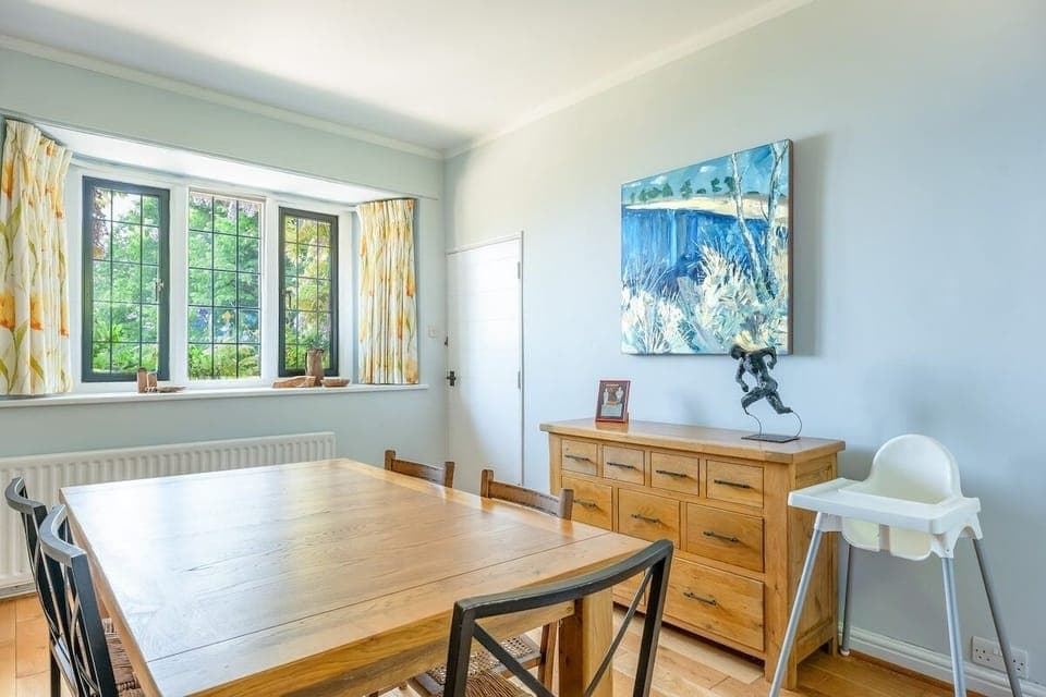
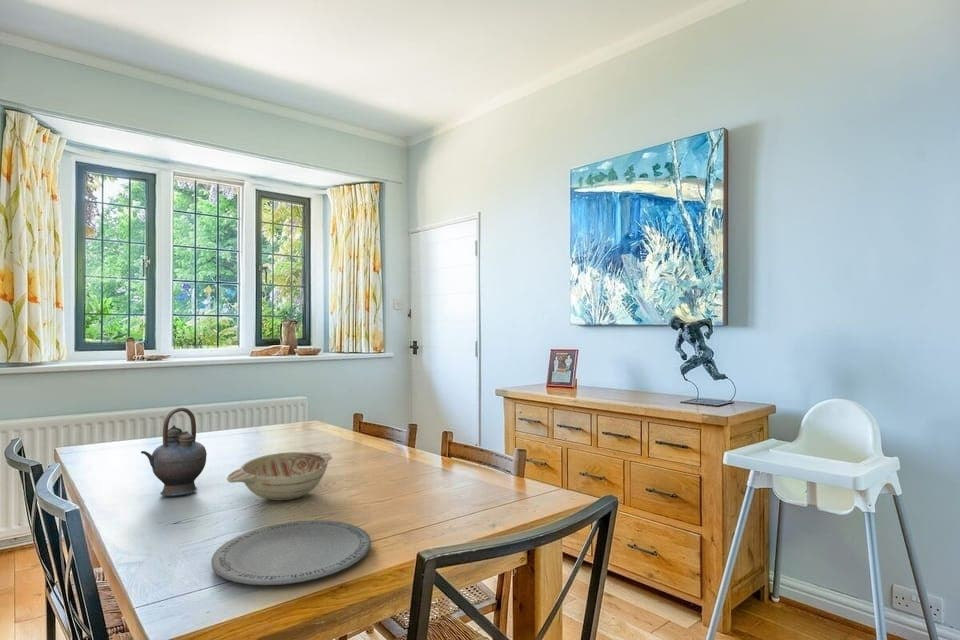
+ decorative bowl (284, 478)
+ teapot (173, 451)
+ plate (294, 551)
